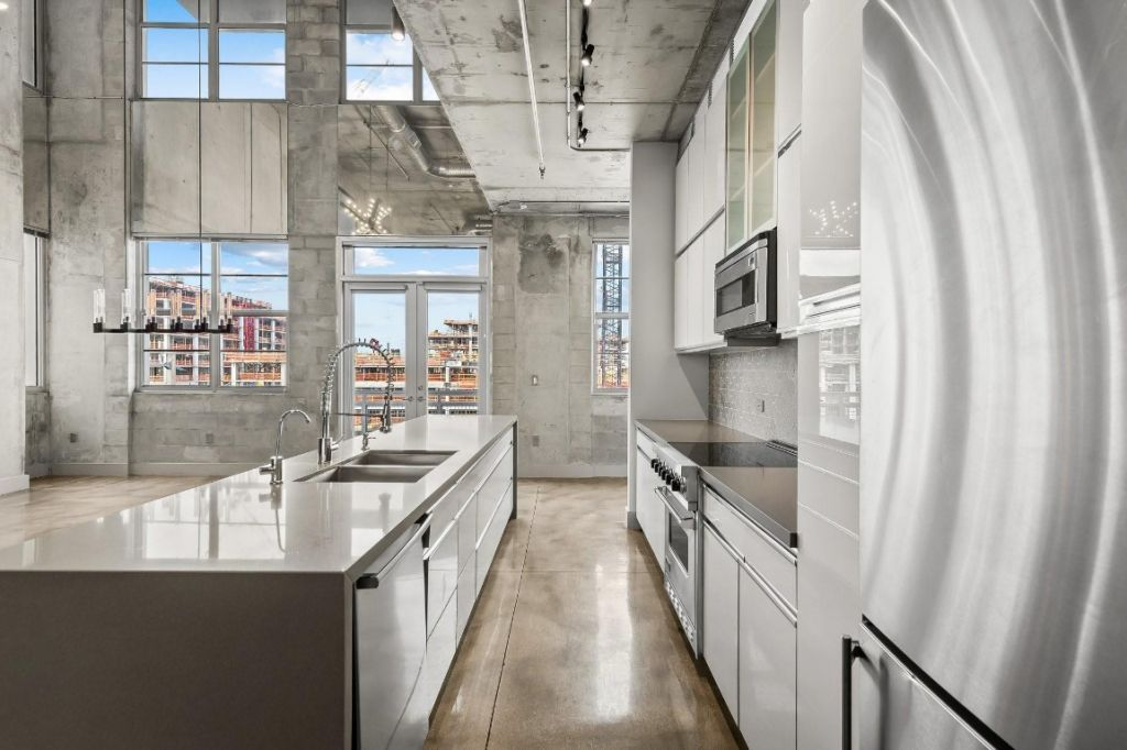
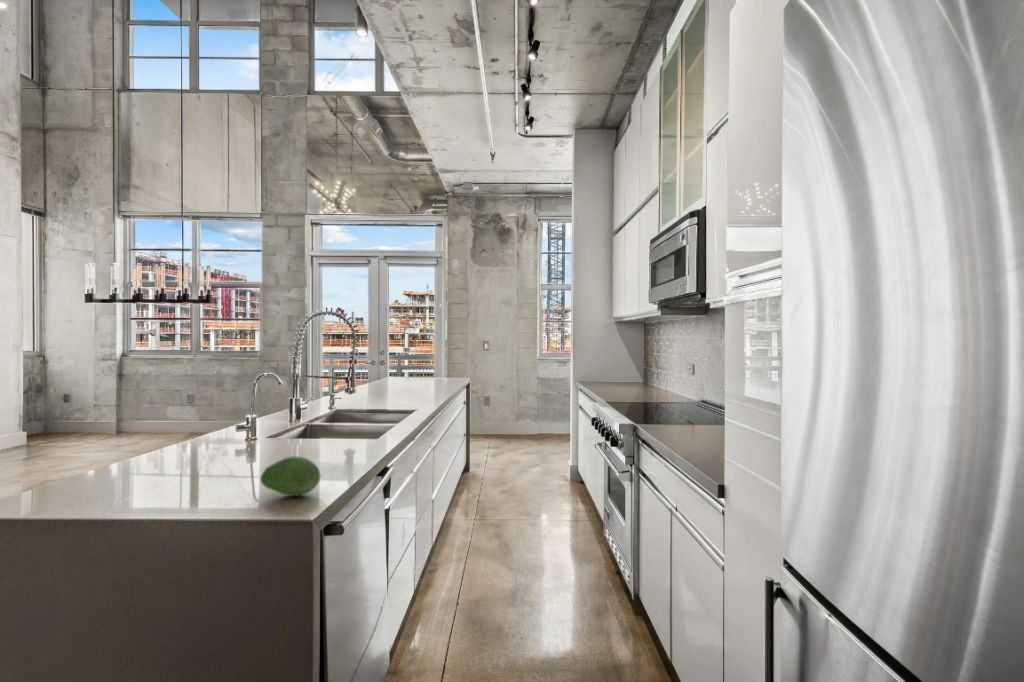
+ fruit (290, 475)
